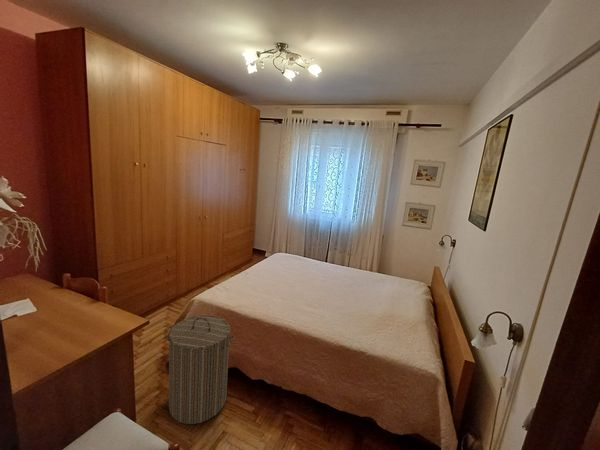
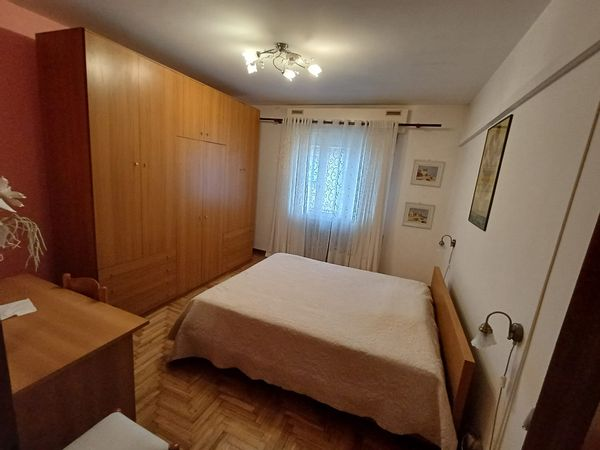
- laundry hamper (199, 360)
